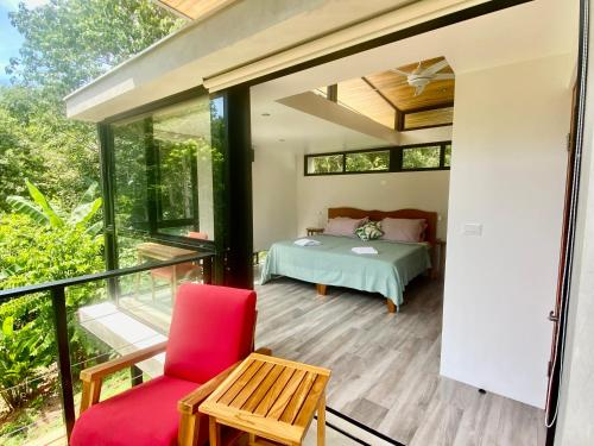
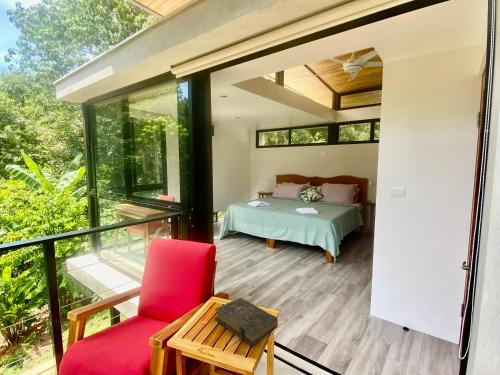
+ book (245, 318)
